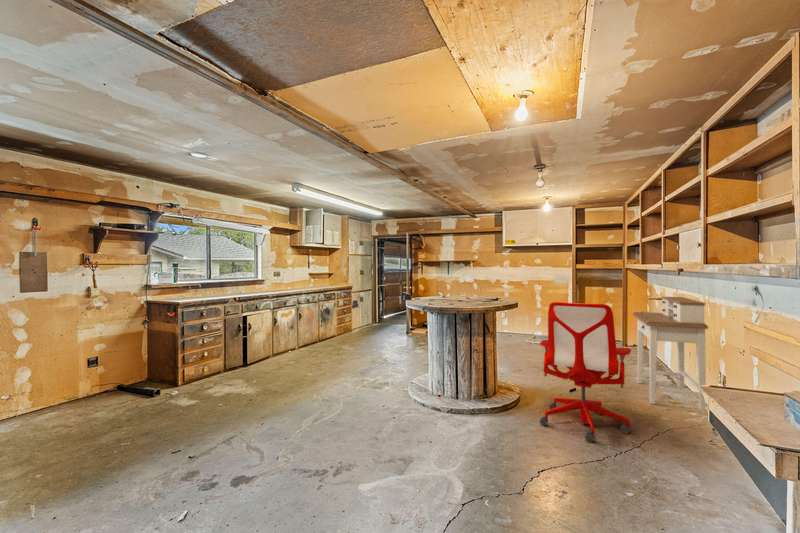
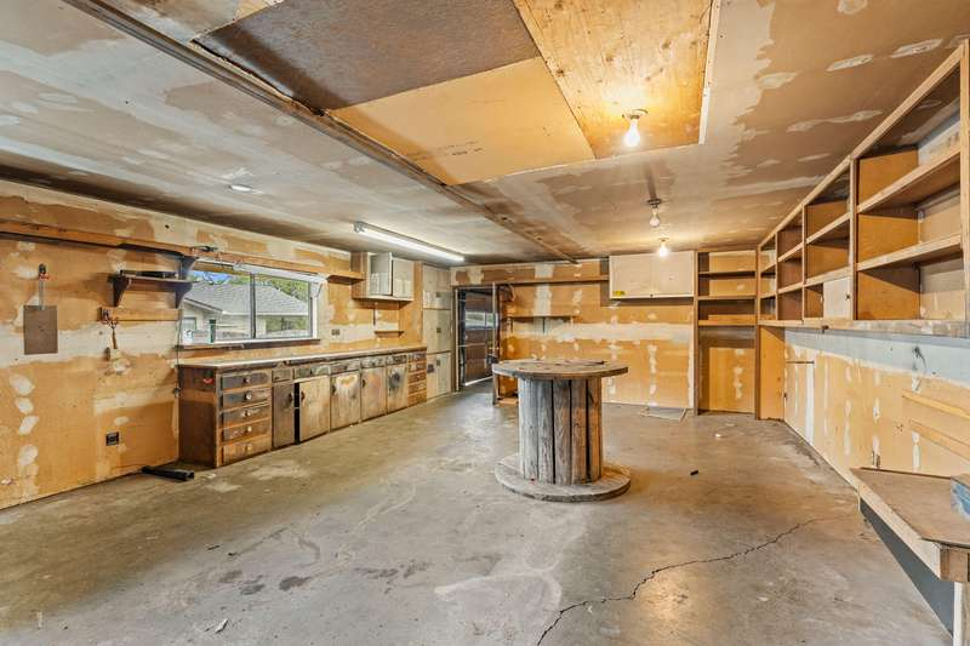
- office chair (583, 362)
- desk (668, 341)
